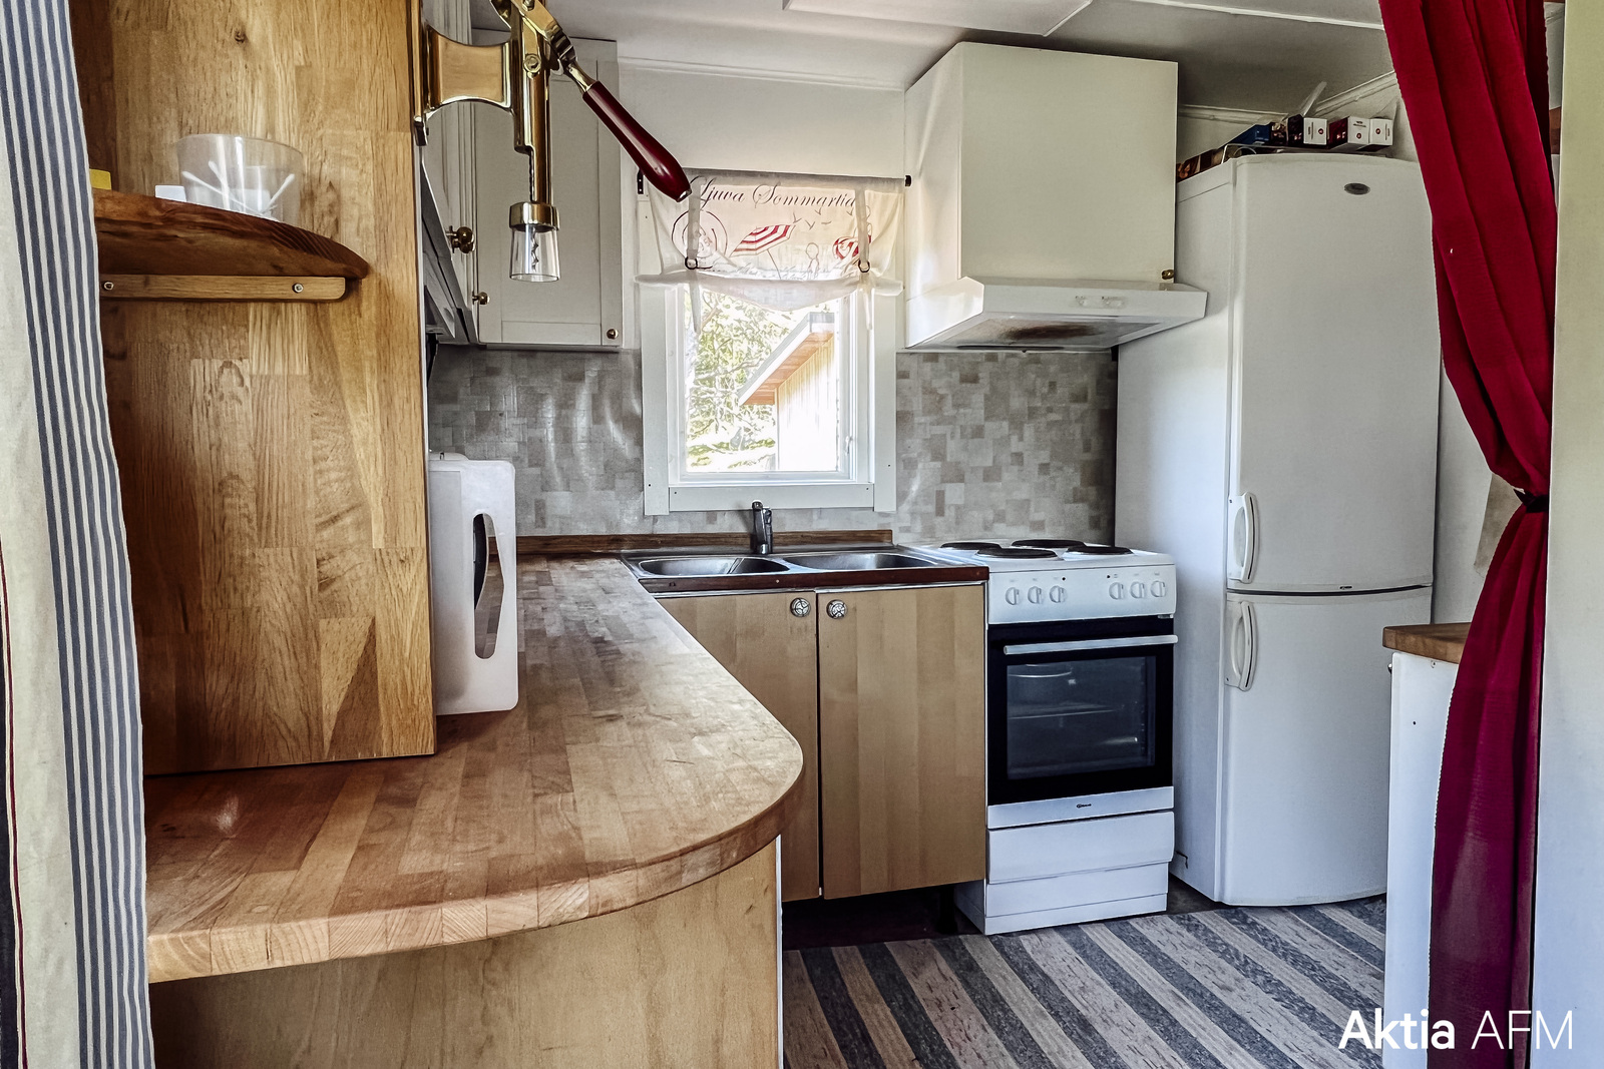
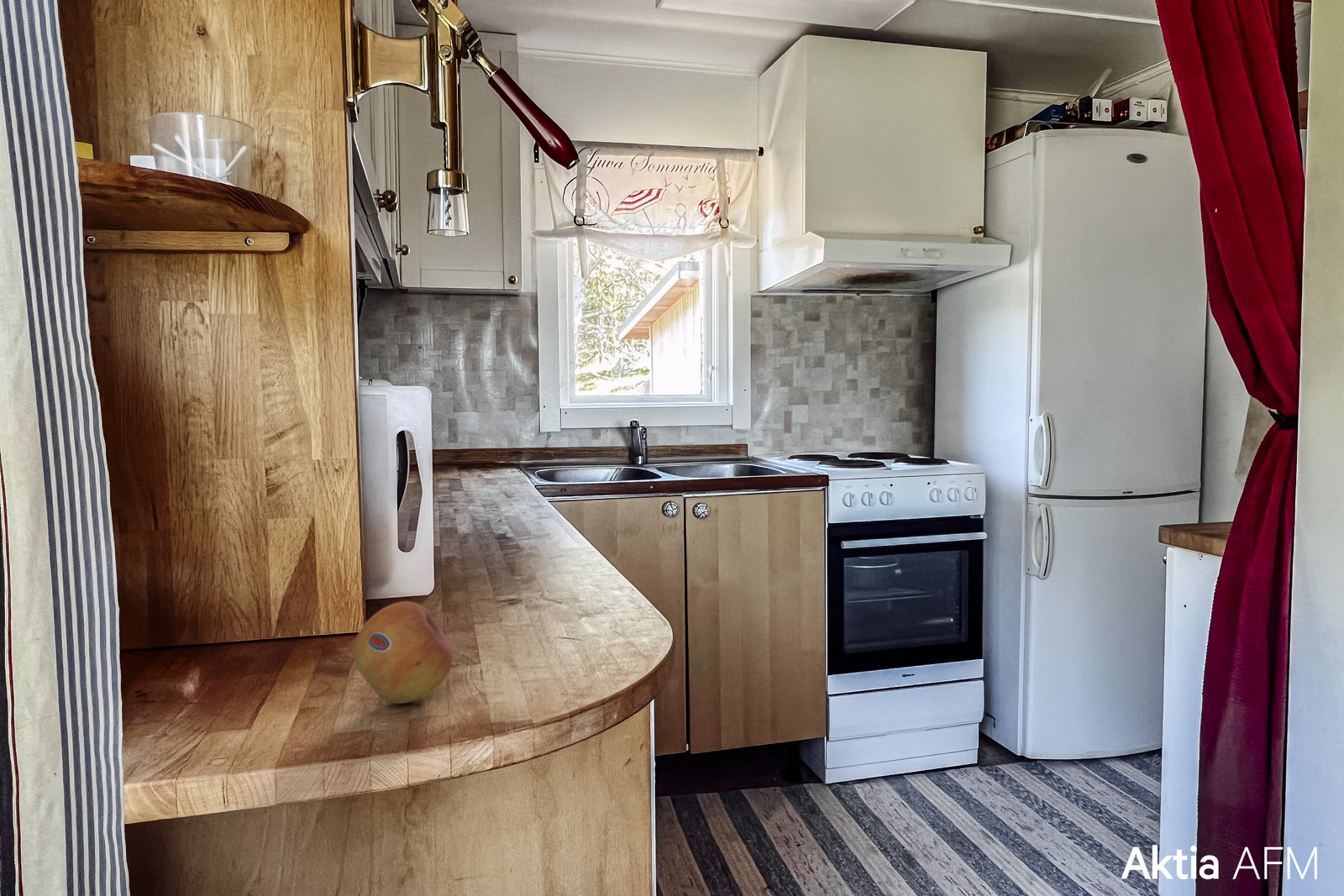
+ fruit (403, 651)
